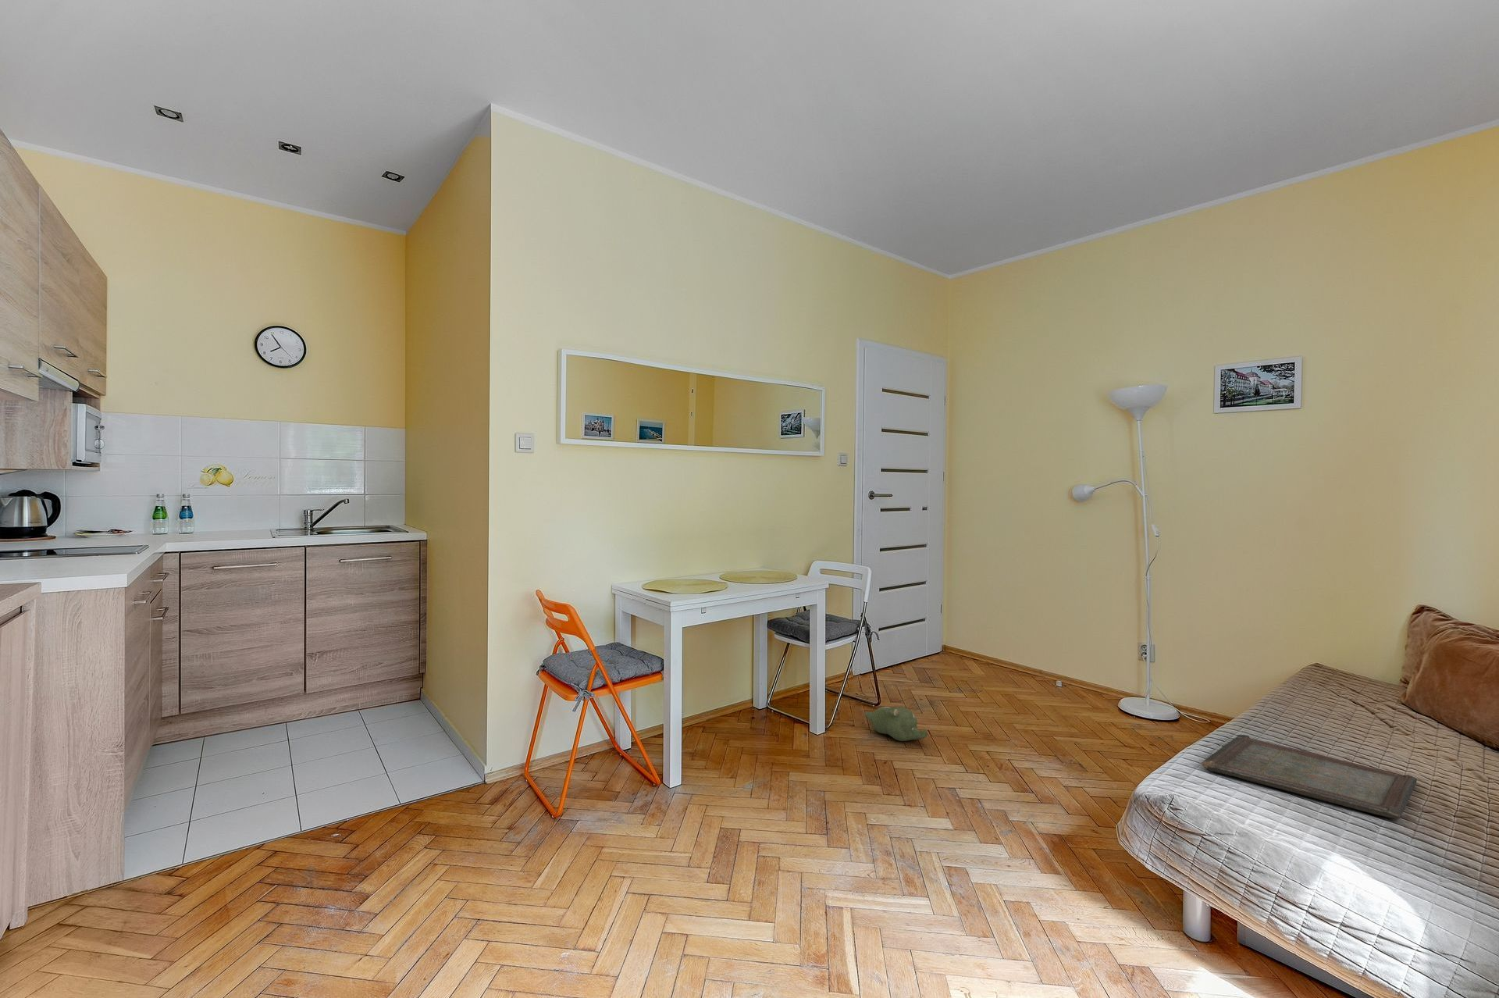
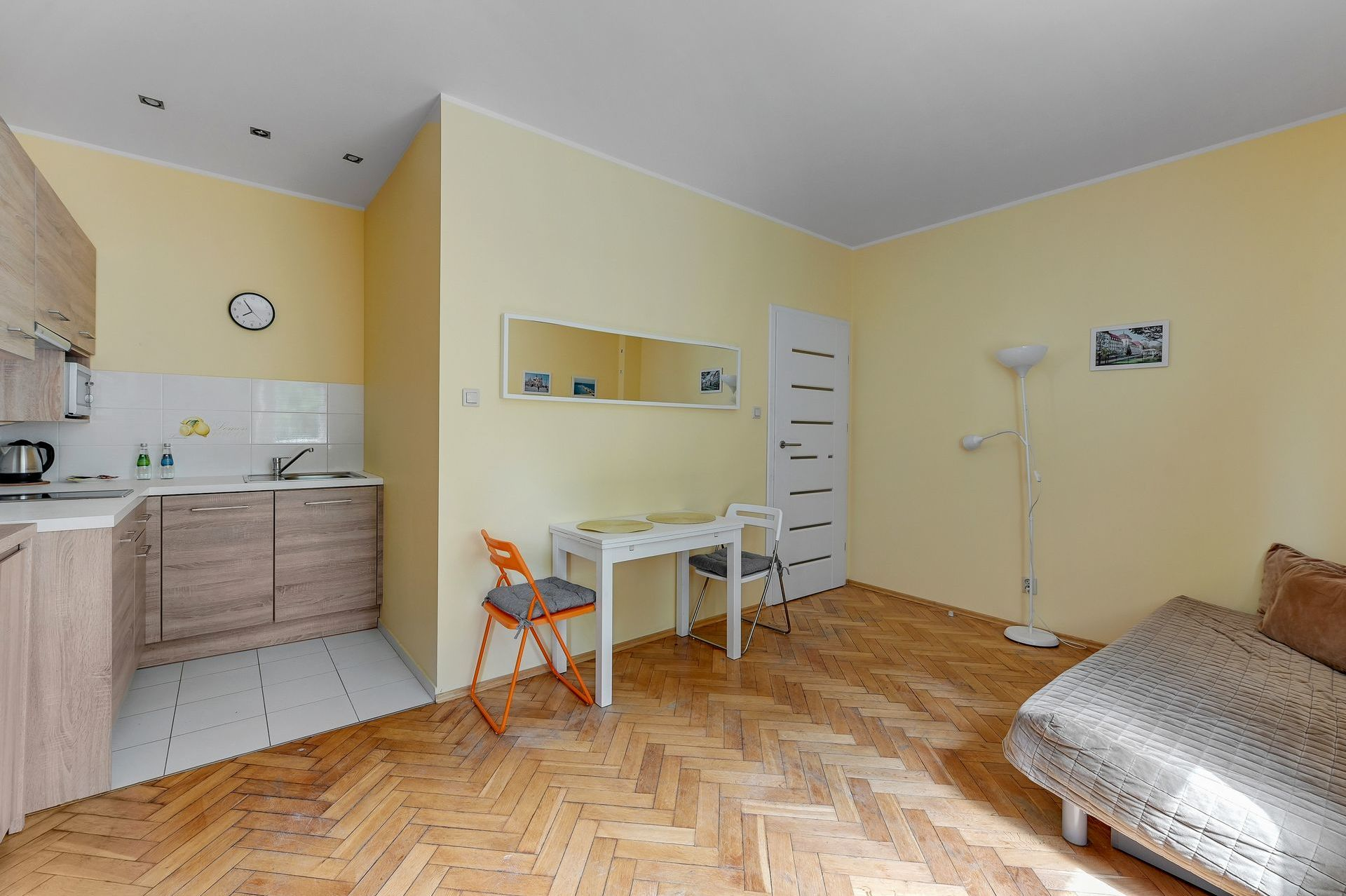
- serving tray (1306, 772)
- plush toy (894, 721)
